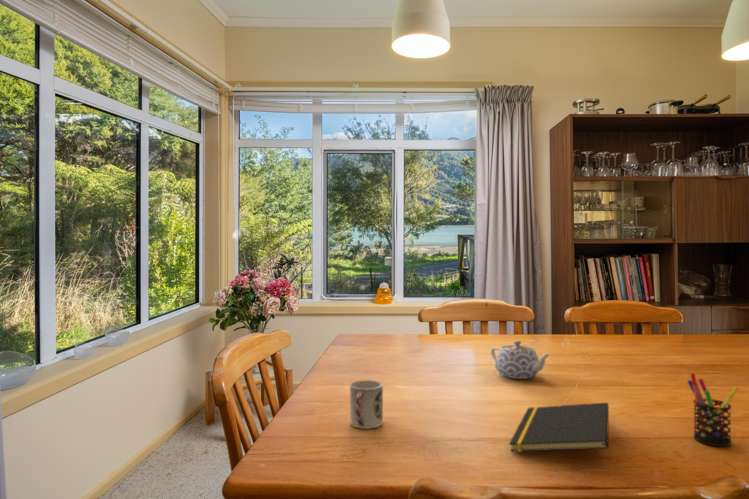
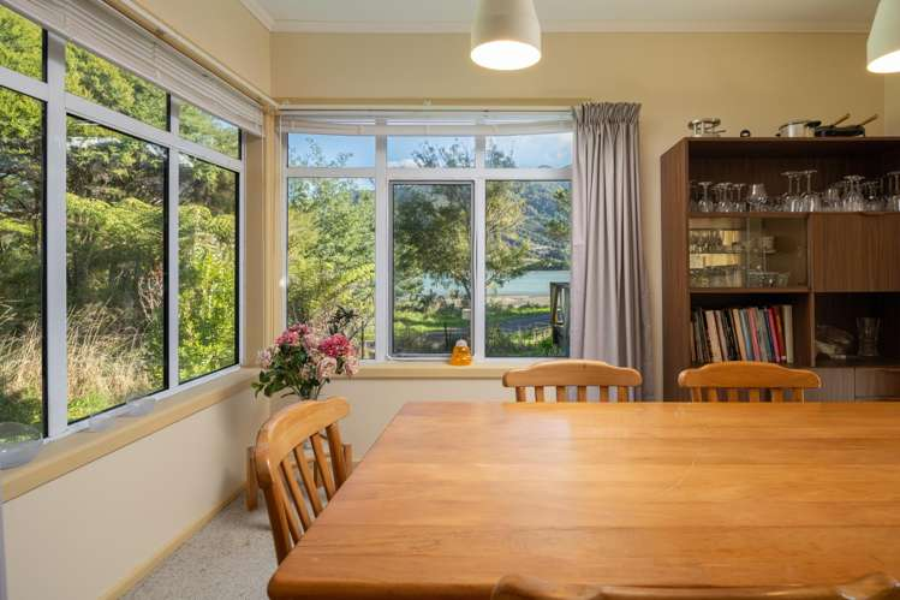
- teapot (519, 358)
- notepad (562, 425)
- cup (364, 405)
- pen holder (709, 408)
